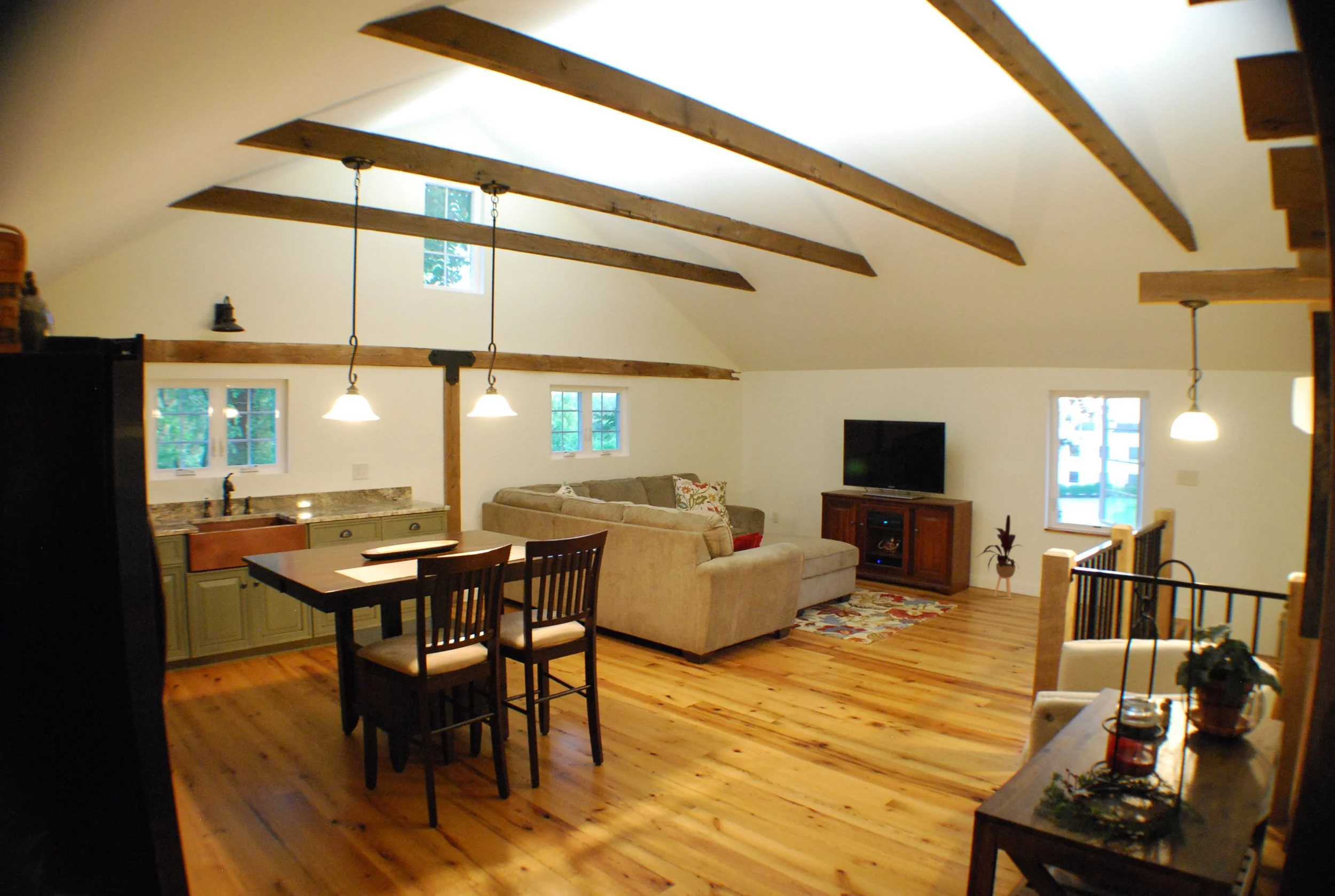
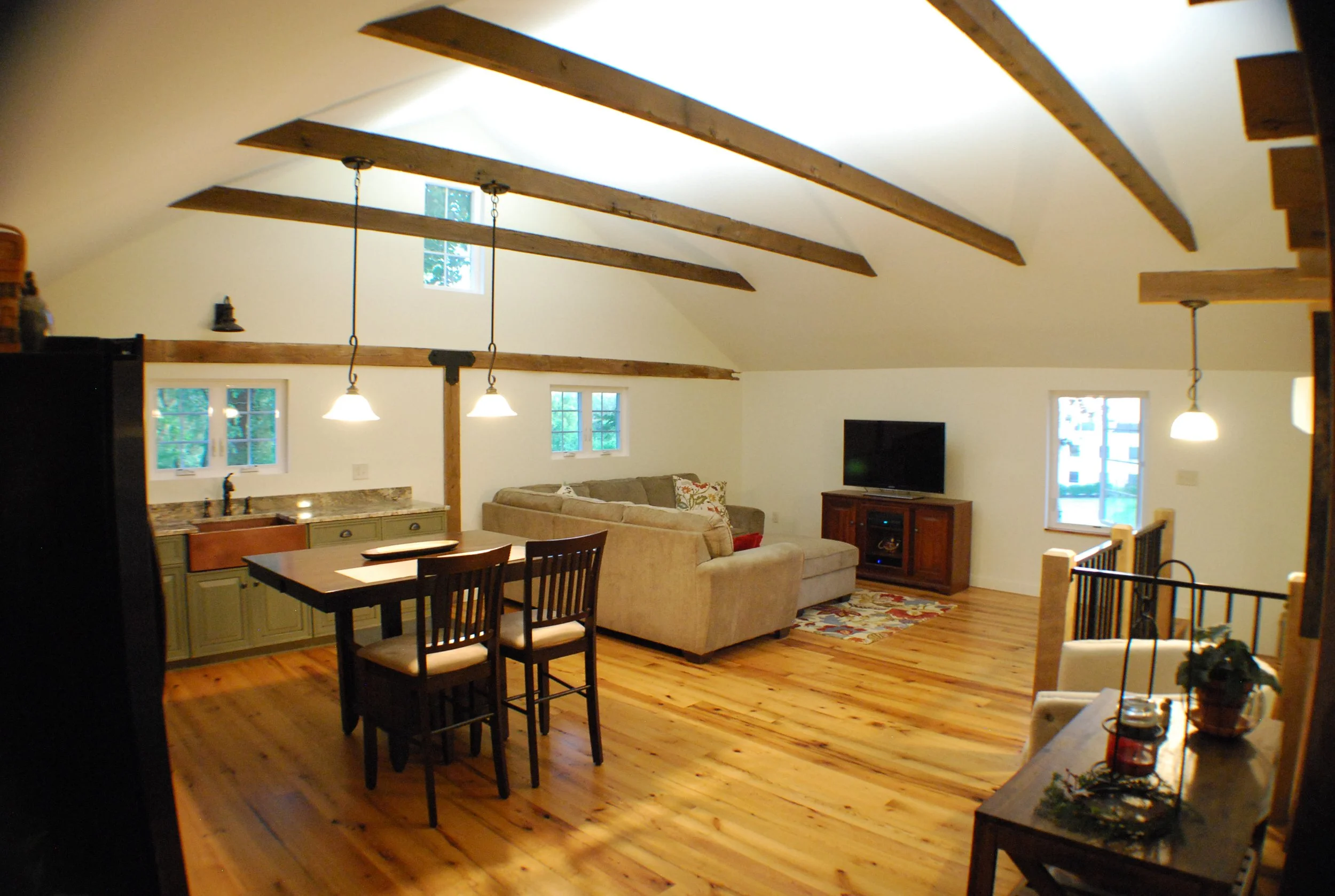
- house plant (1001, 555)
